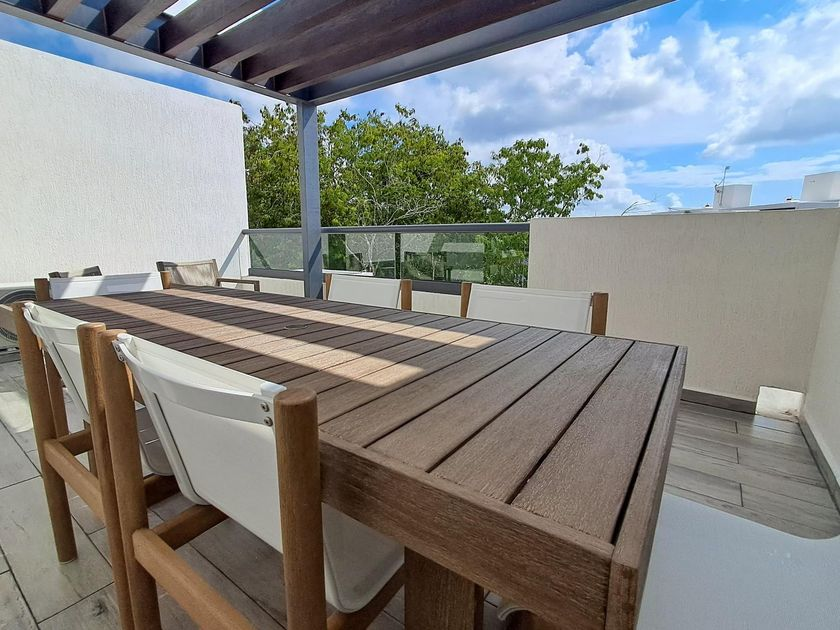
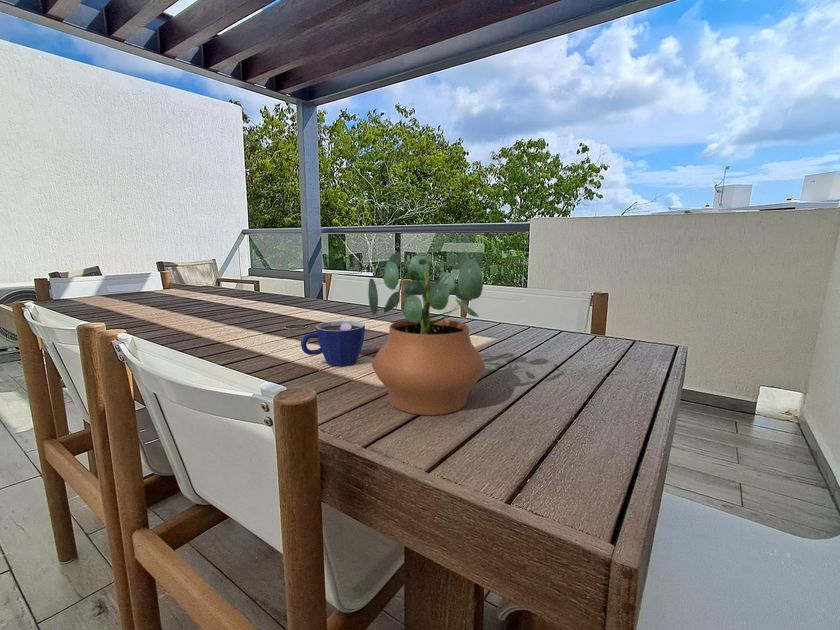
+ cup (333, 344)
+ potted plant (425, 323)
